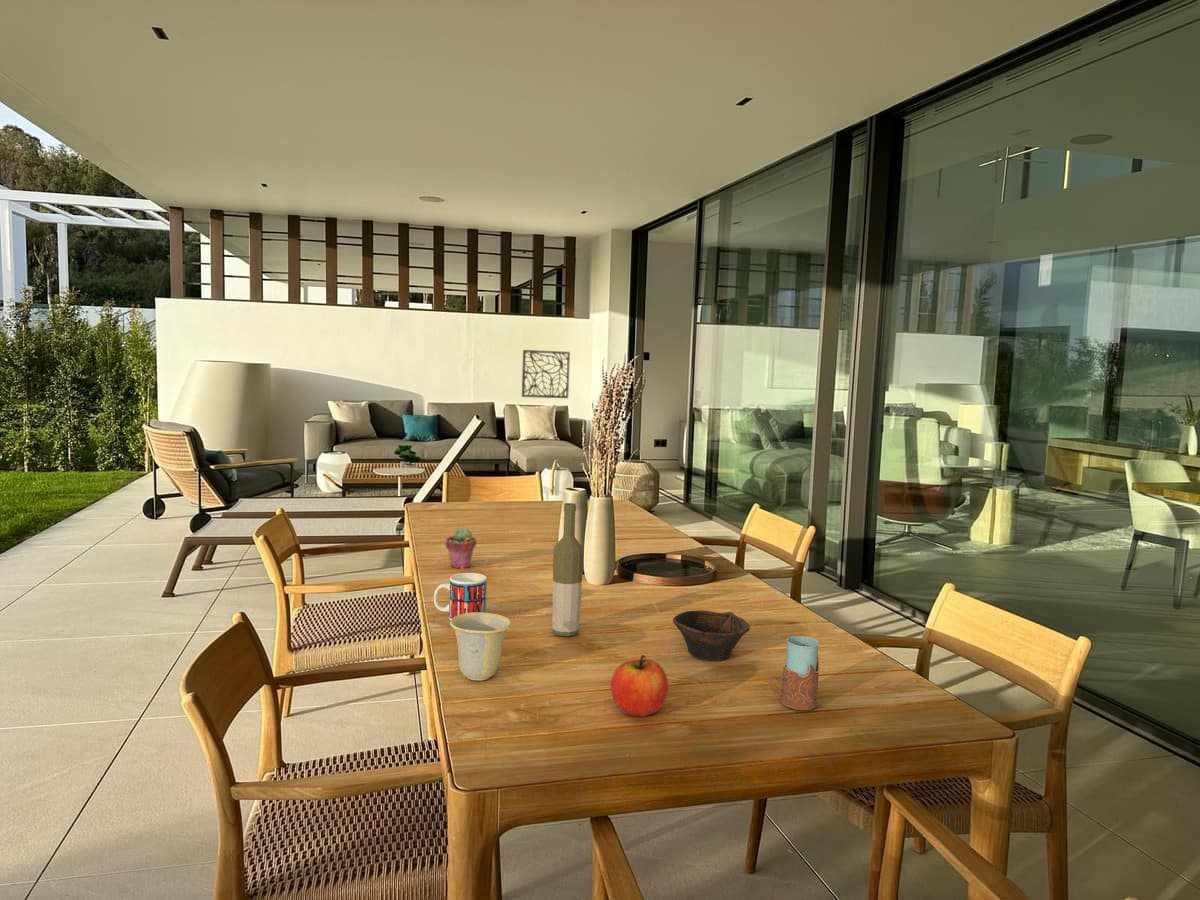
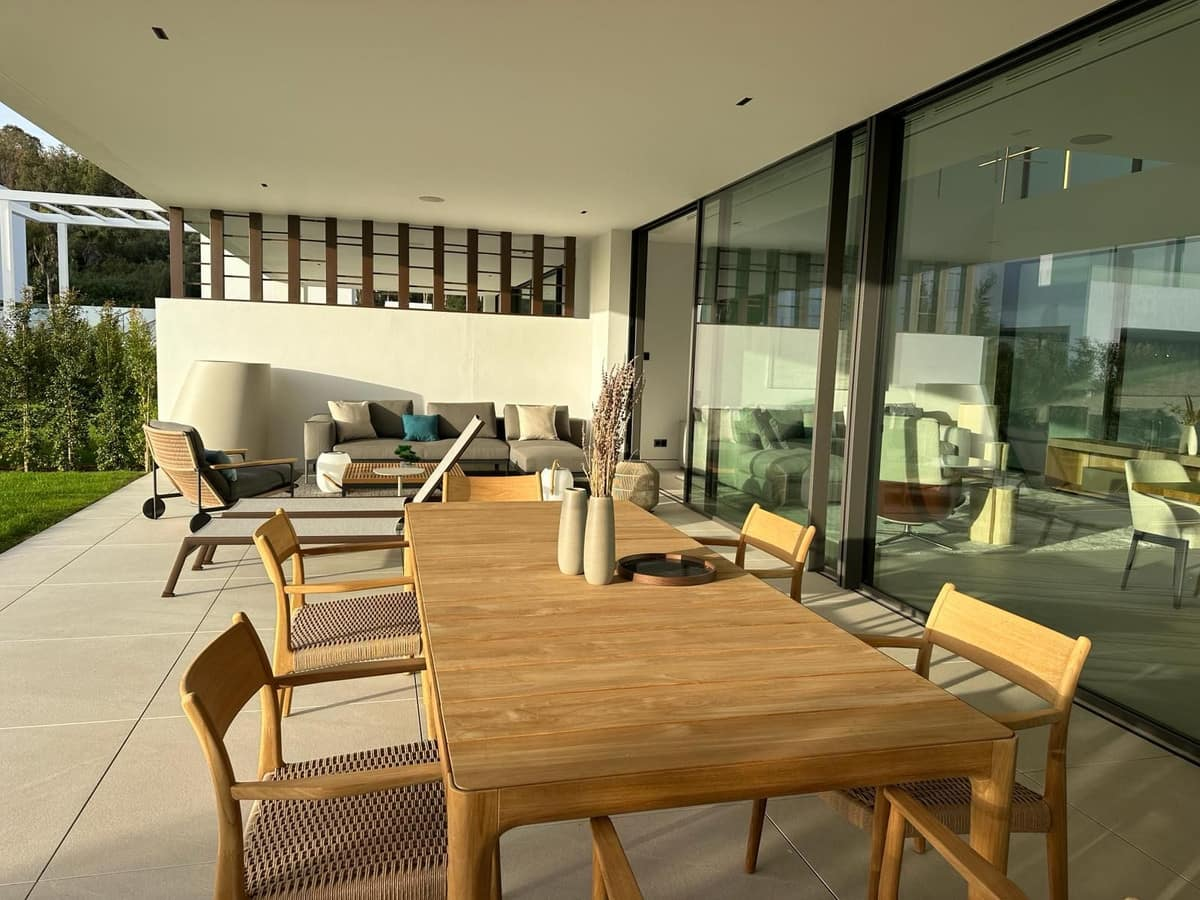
- cup (480, 648)
- bowl (710, 636)
- mug (460, 598)
- apple (639, 684)
- drinking glass (793, 673)
- decorative wall panel (546, 373)
- potted succulent (460, 547)
- bottle (567, 569)
